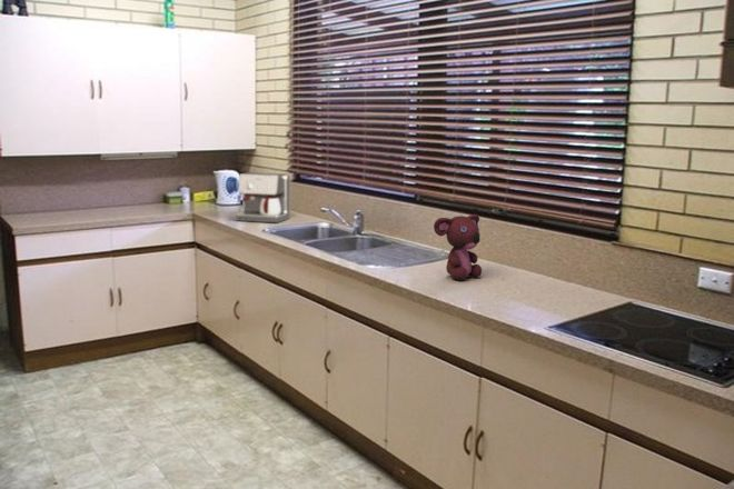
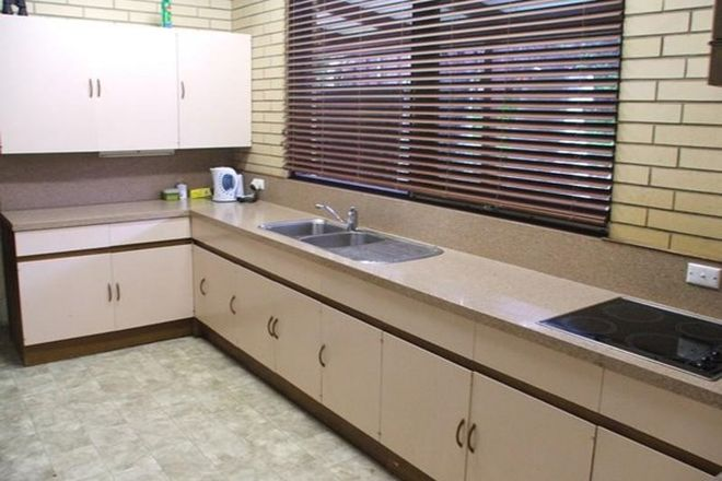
- teddy bear (463, 247)
- coffee maker (262, 197)
